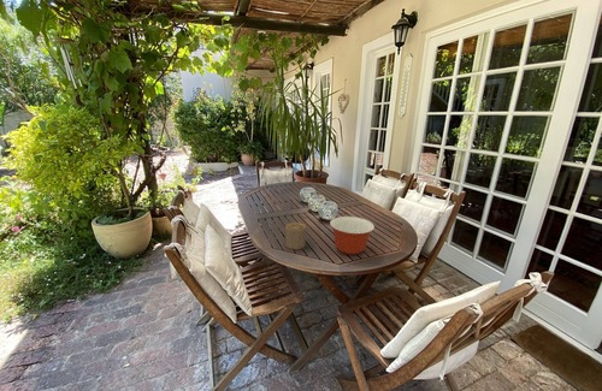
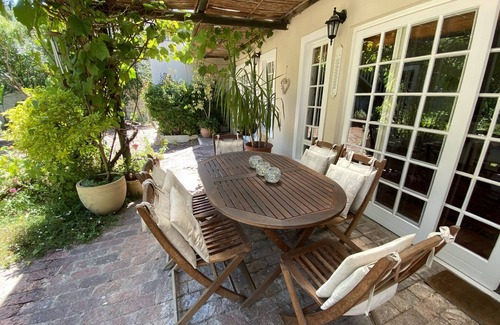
- cup (295, 235)
- mixing bowl (350, 236)
